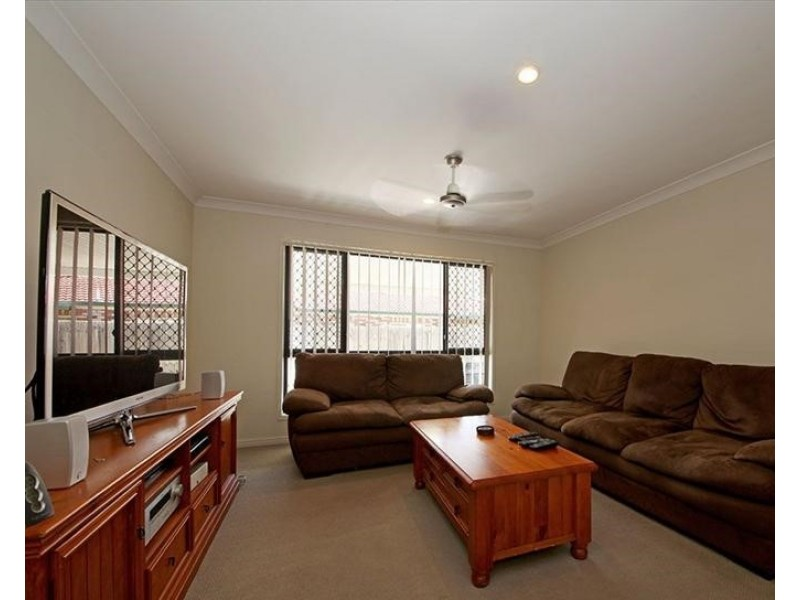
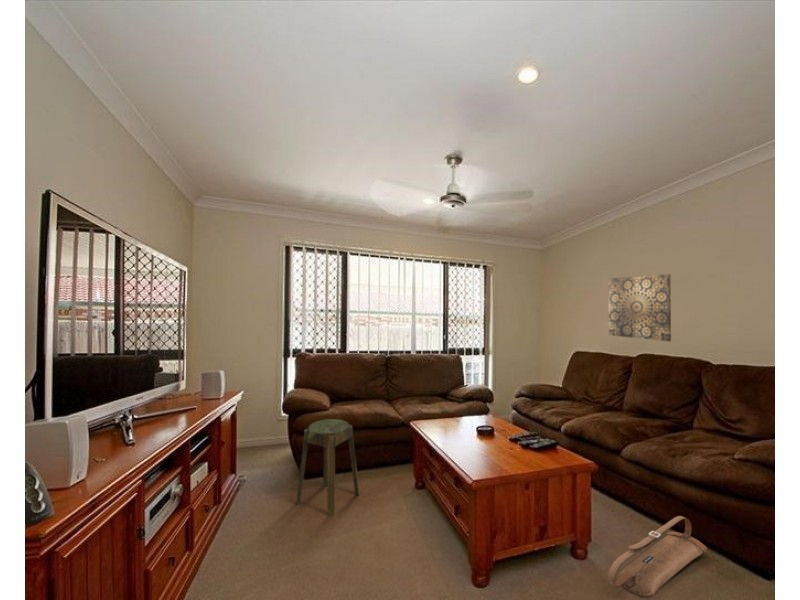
+ stool (328, 462)
+ wall art (637, 307)
+ bag (653, 549)
